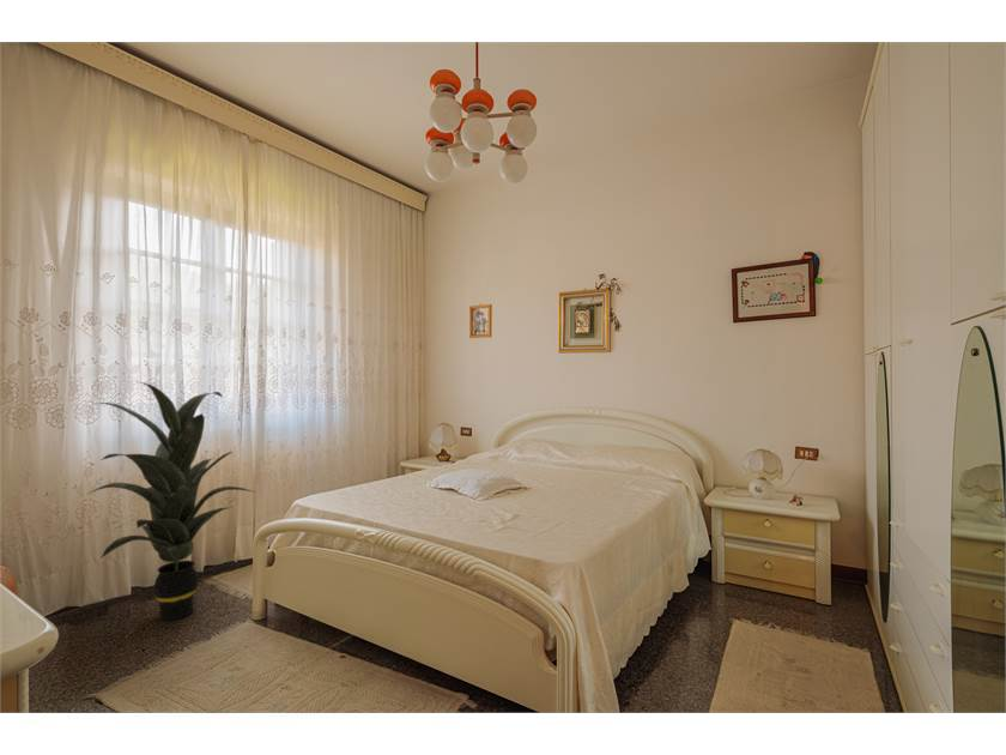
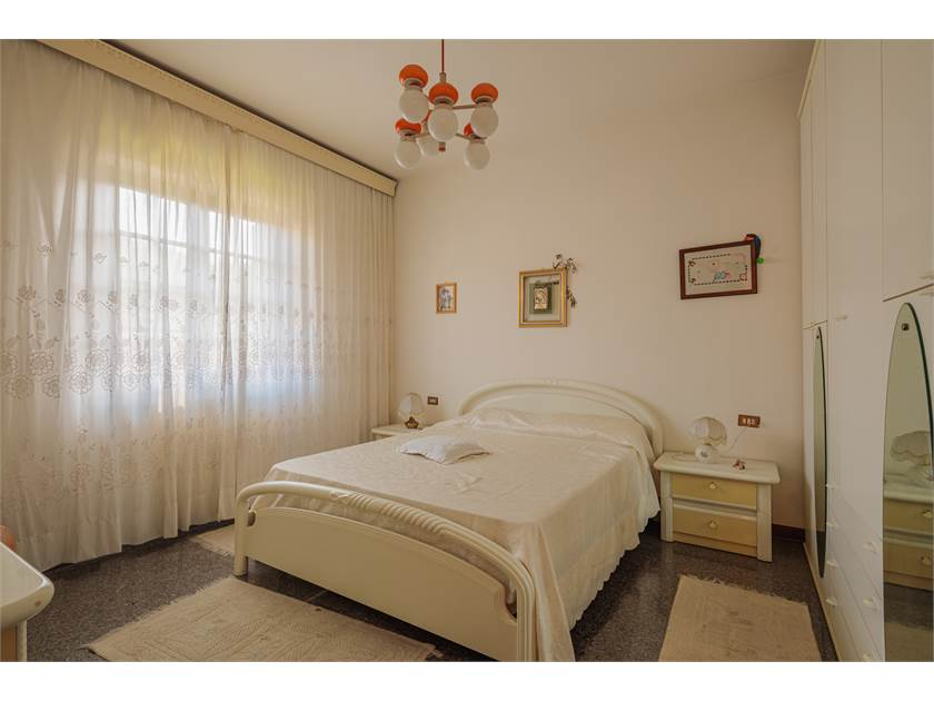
- indoor plant (164, 497)
